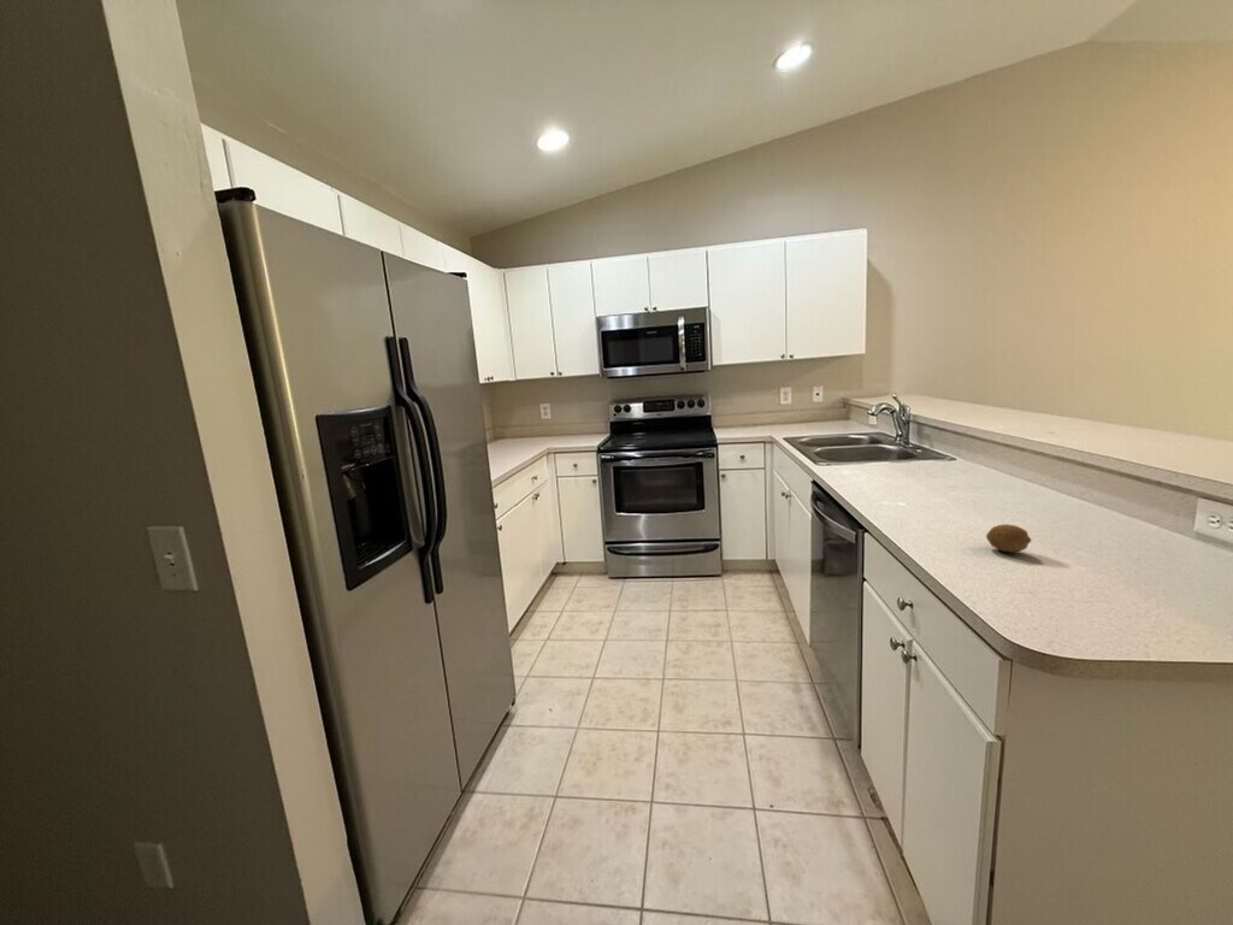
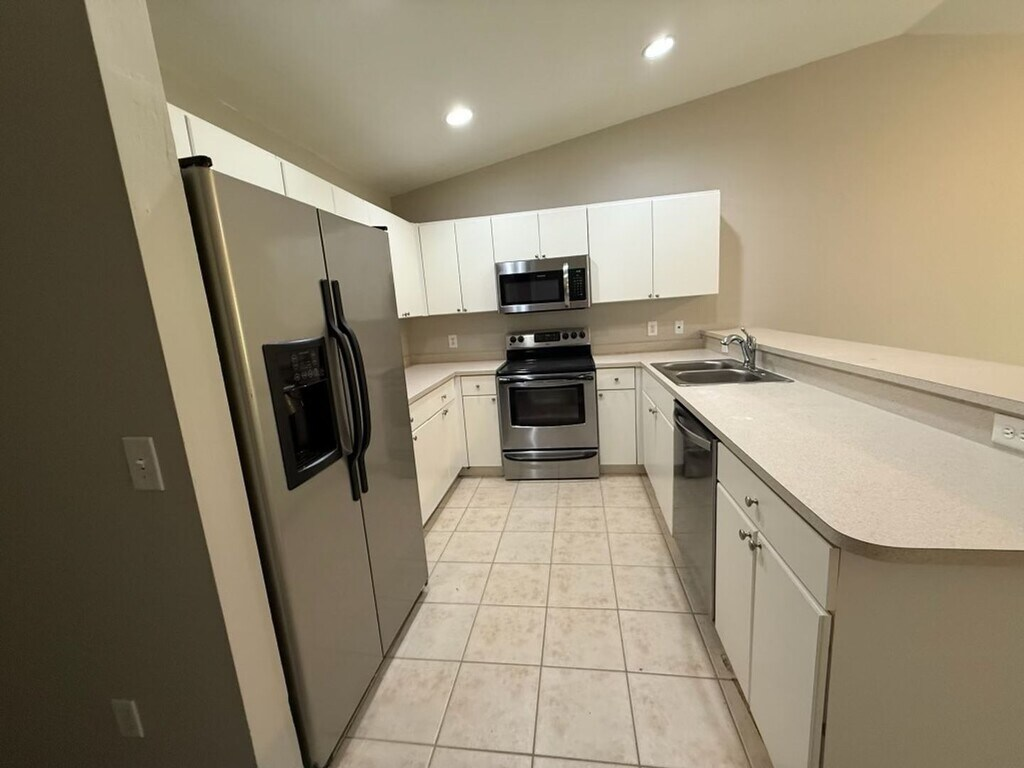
- fruit (1008, 537)
